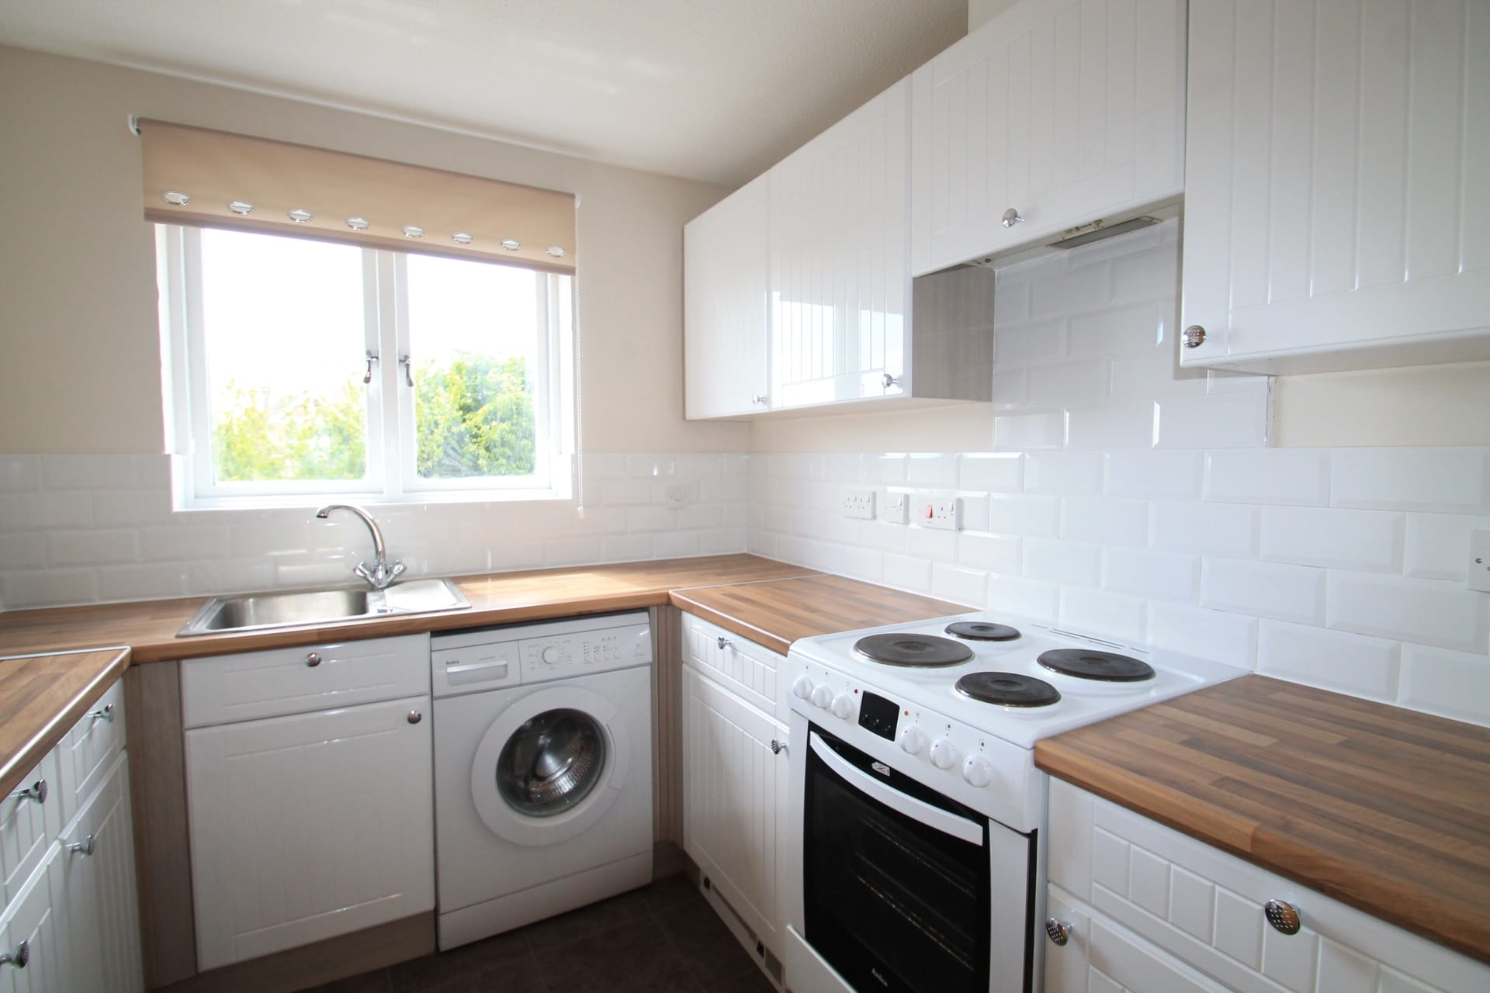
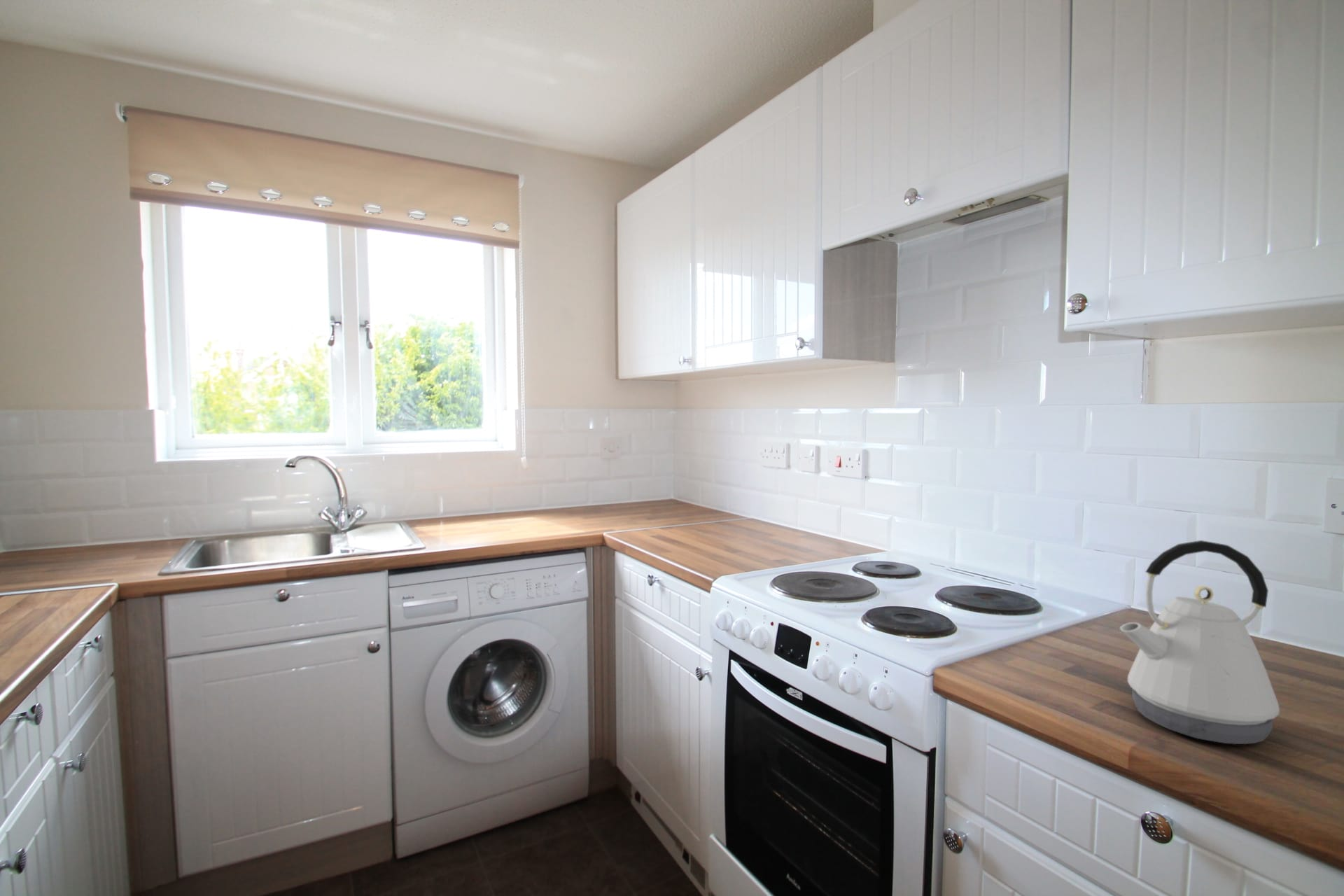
+ kettle (1196, 632)
